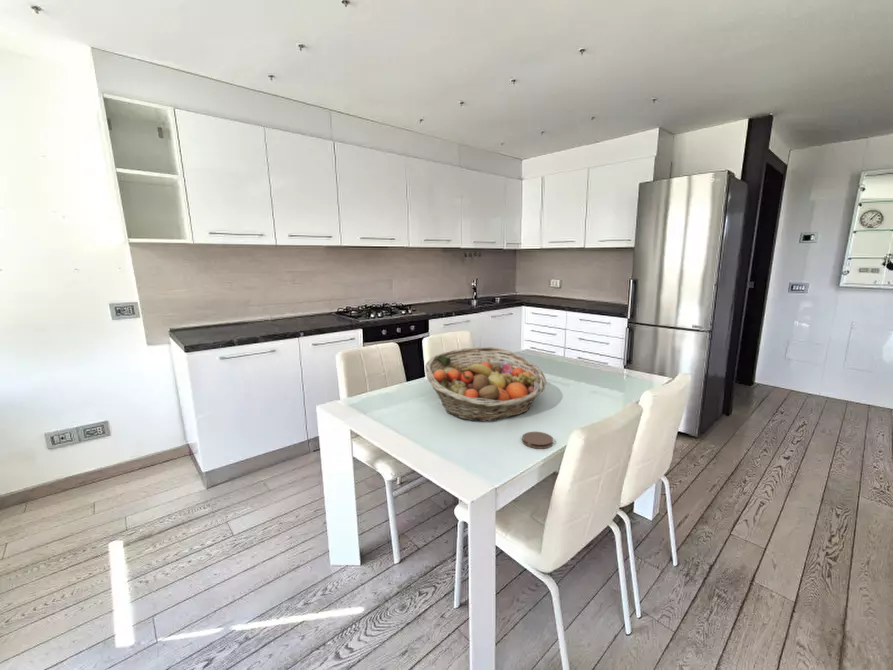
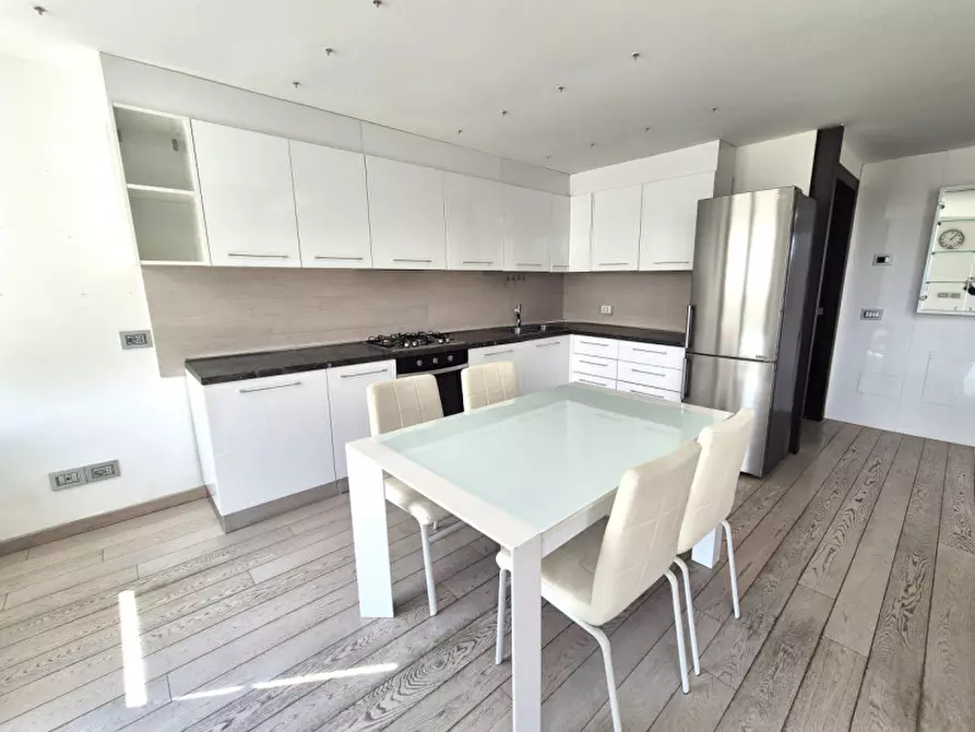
- coaster (537, 439)
- fruit basket (485, 381)
